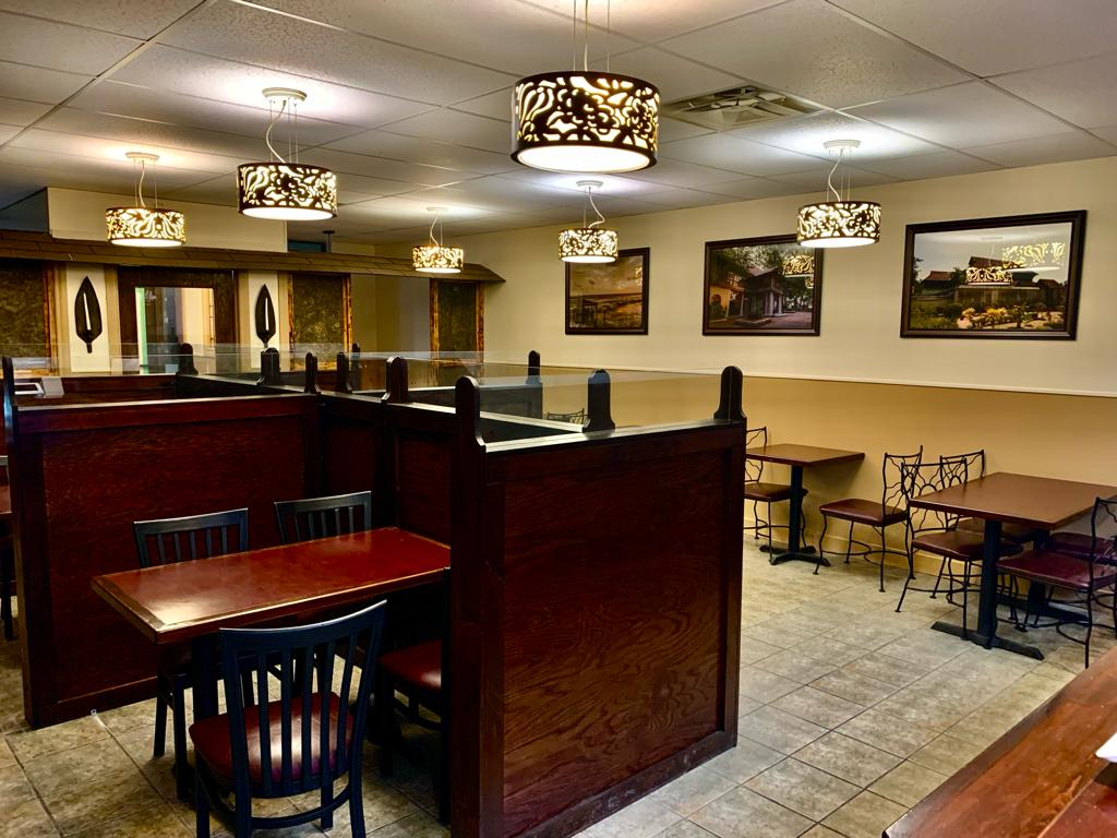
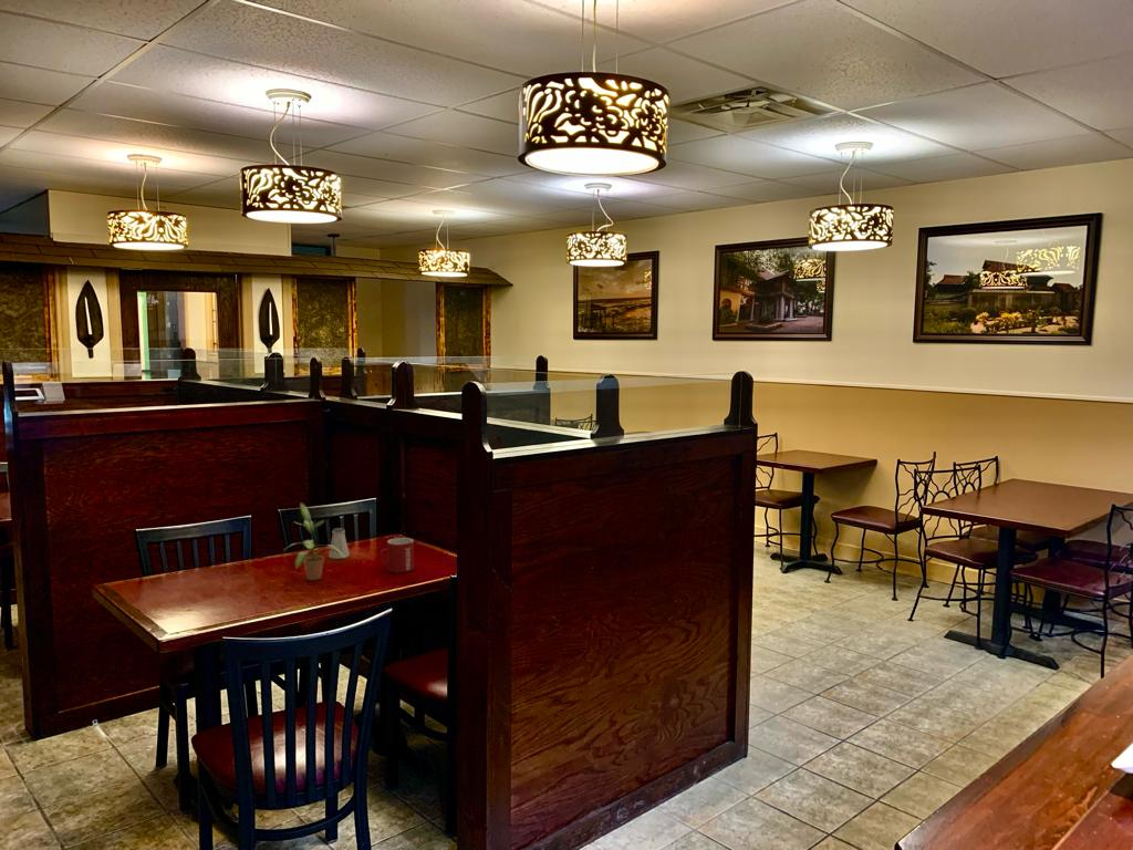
+ potted plant (312, 539)
+ saltshaker (339, 542)
+ mug (396, 556)
